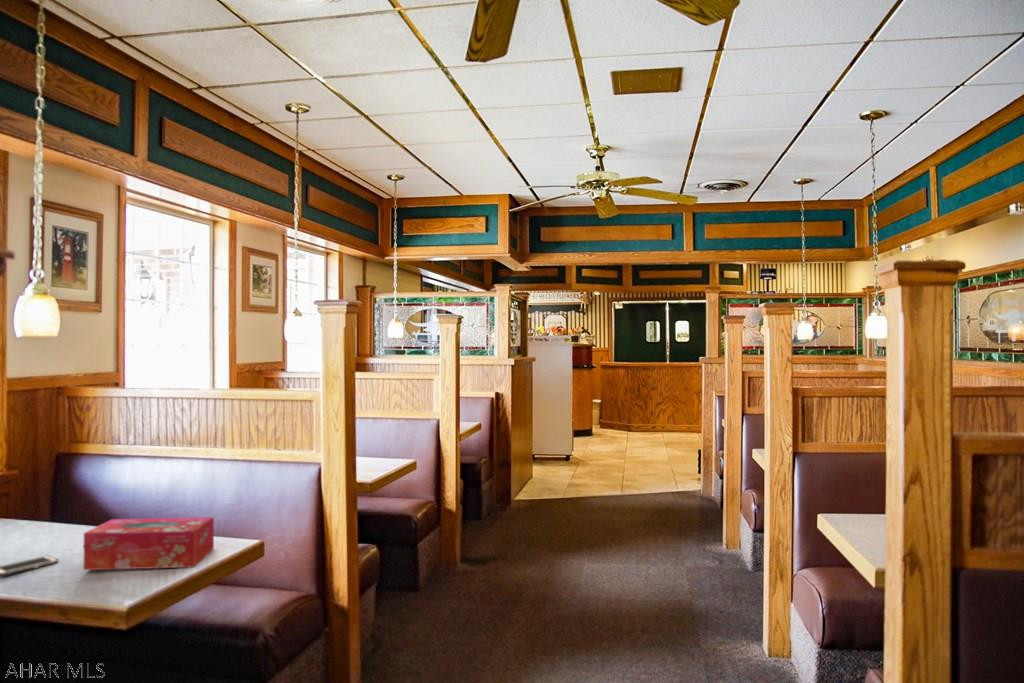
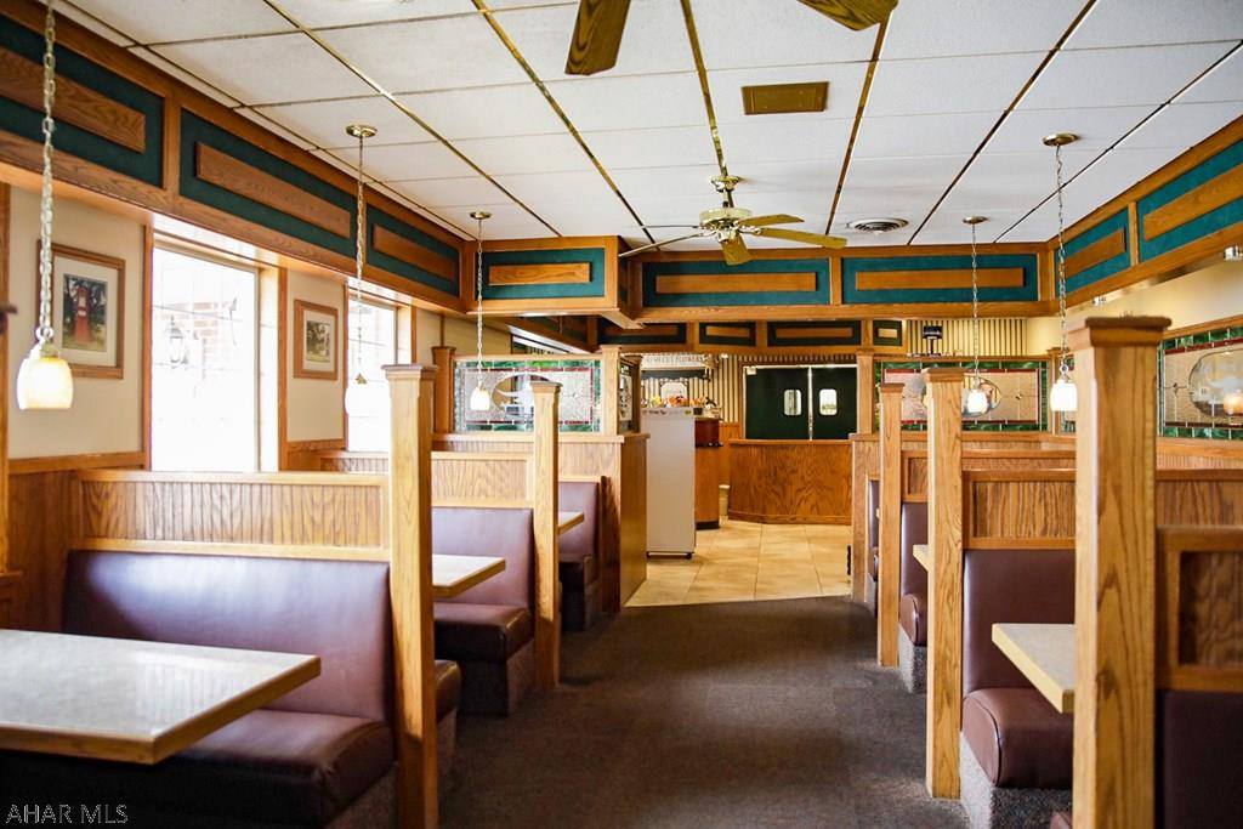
- cell phone (24, 565)
- tissue box (151, 542)
